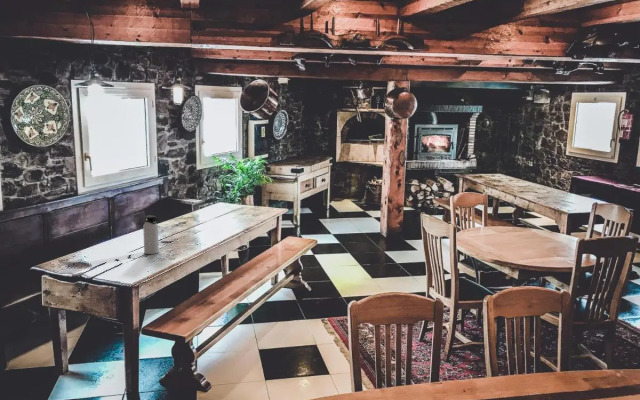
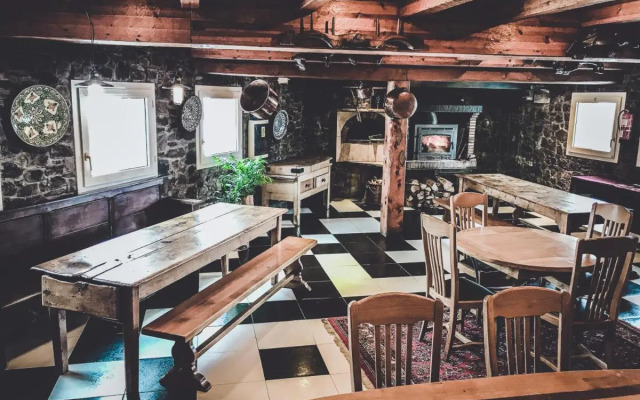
- water bottle (150, 234)
